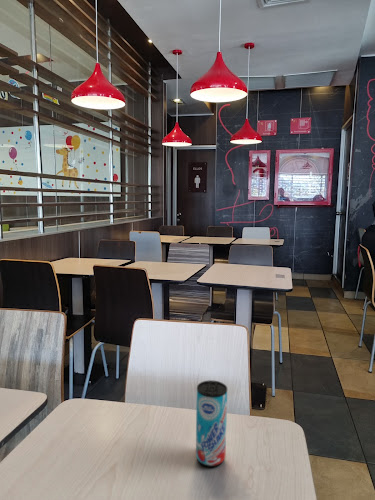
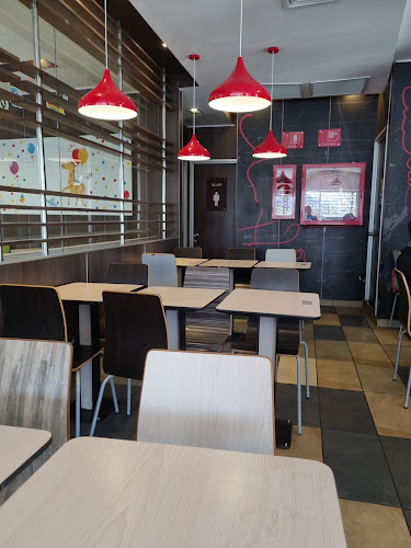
- beverage can (211, 423)
